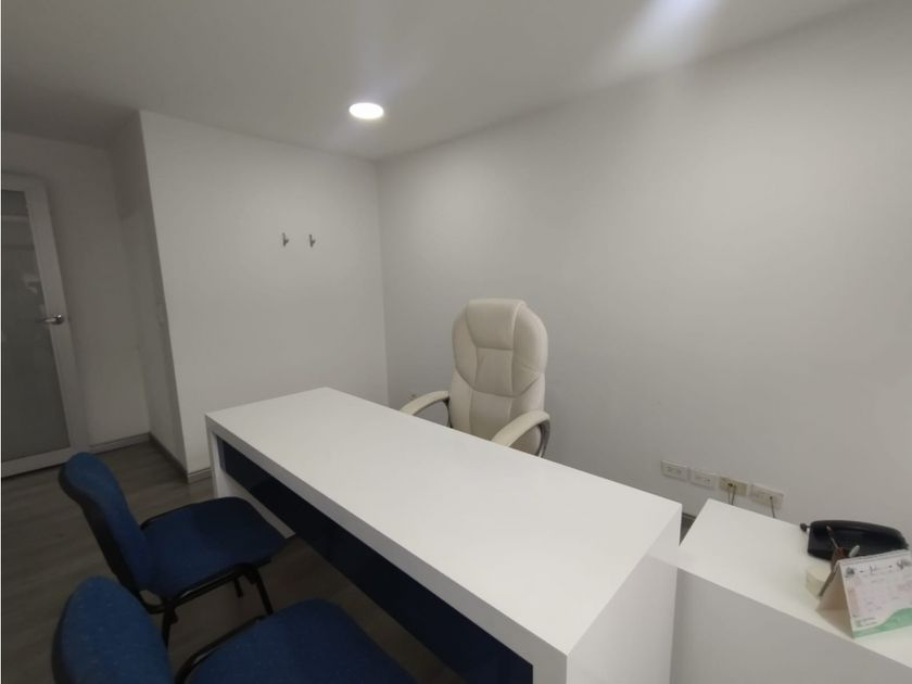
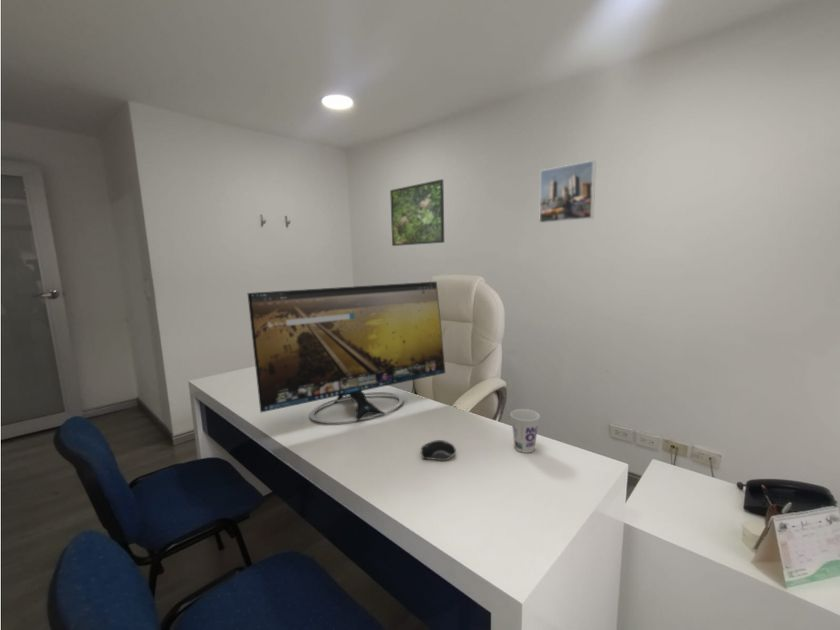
+ cup (524, 431)
+ computer monitor (360, 350)
+ computer mouse (438, 448)
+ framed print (566, 193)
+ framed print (415, 215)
